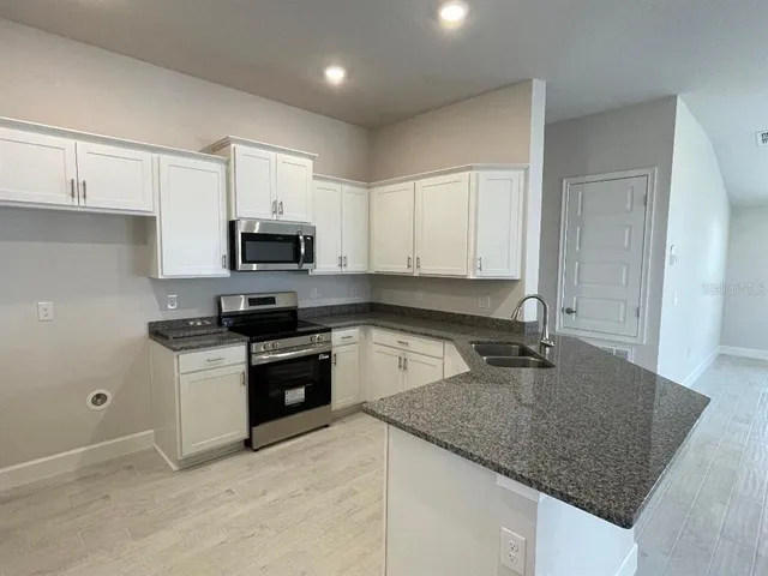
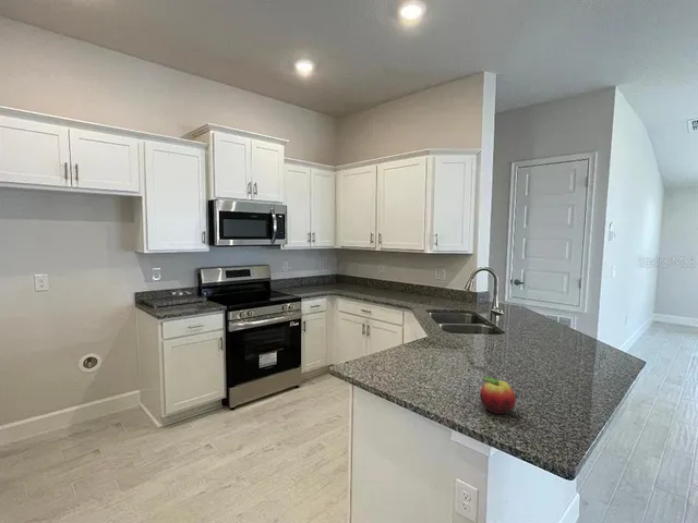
+ fruit (497, 394)
